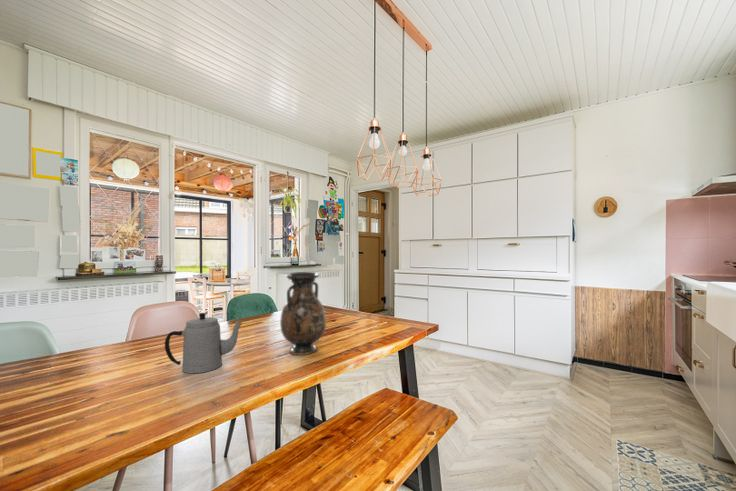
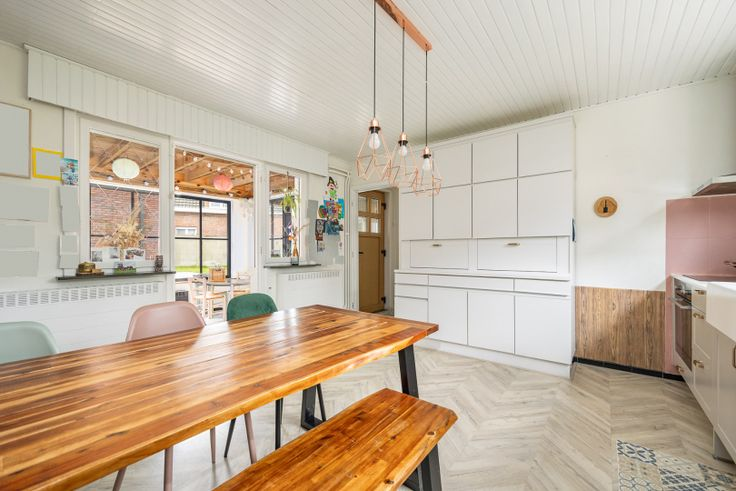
- teapot (205, 339)
- vase (303, 311)
